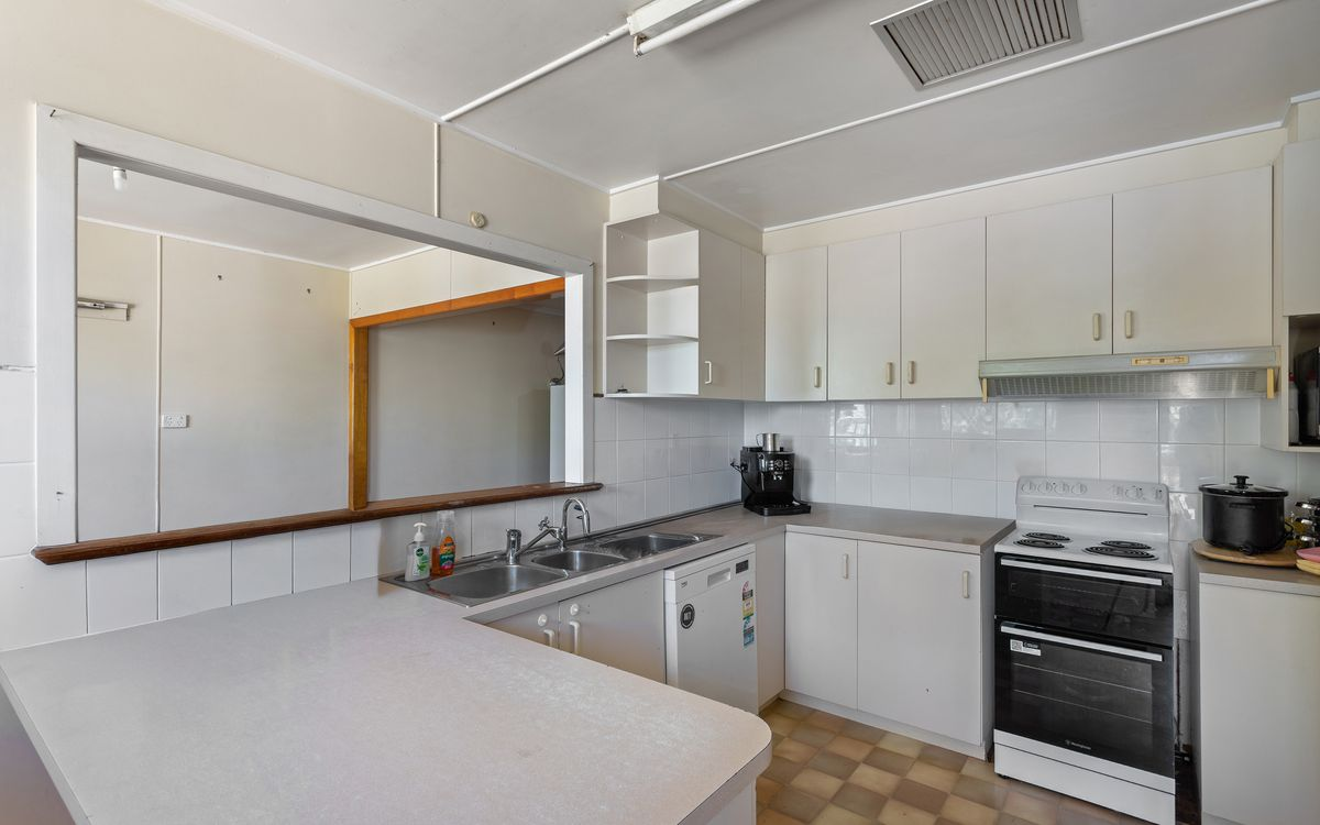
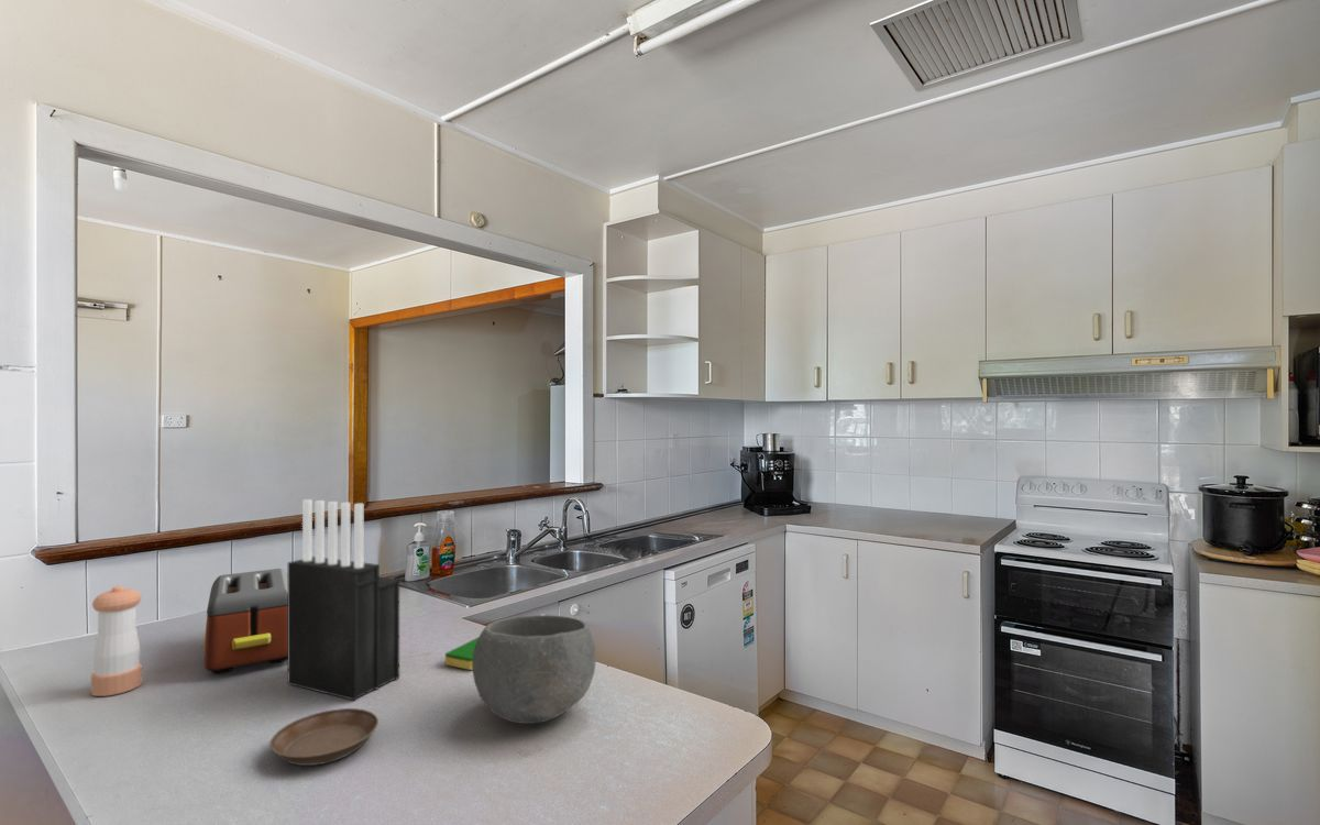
+ saucer (326, 738)
+ bowl (535, 666)
+ dish sponge (474, 647)
+ knife block (349, 588)
+ toaster (251, 616)
+ pepper shaker (117, 637)
